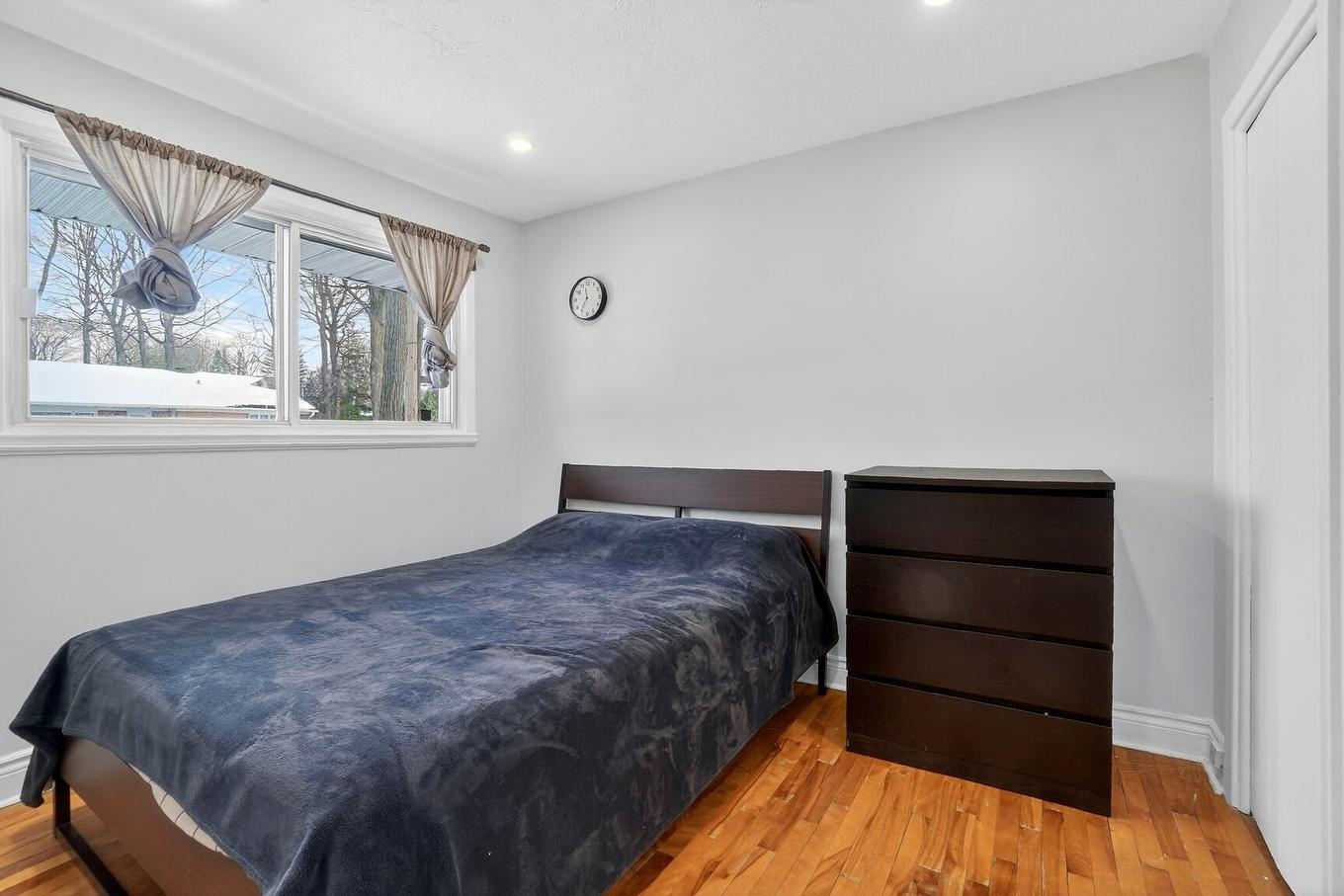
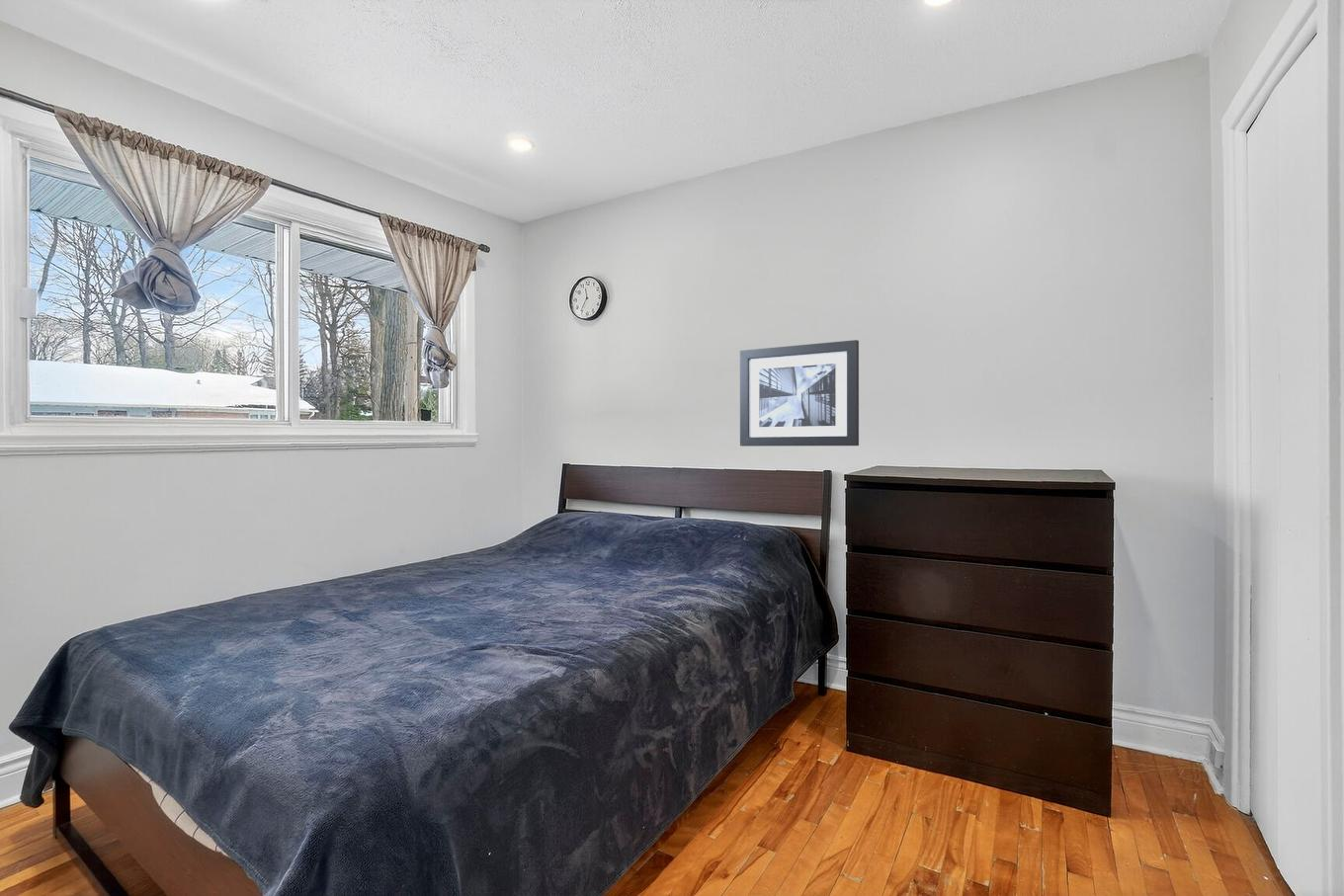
+ wall art (796, 395)
